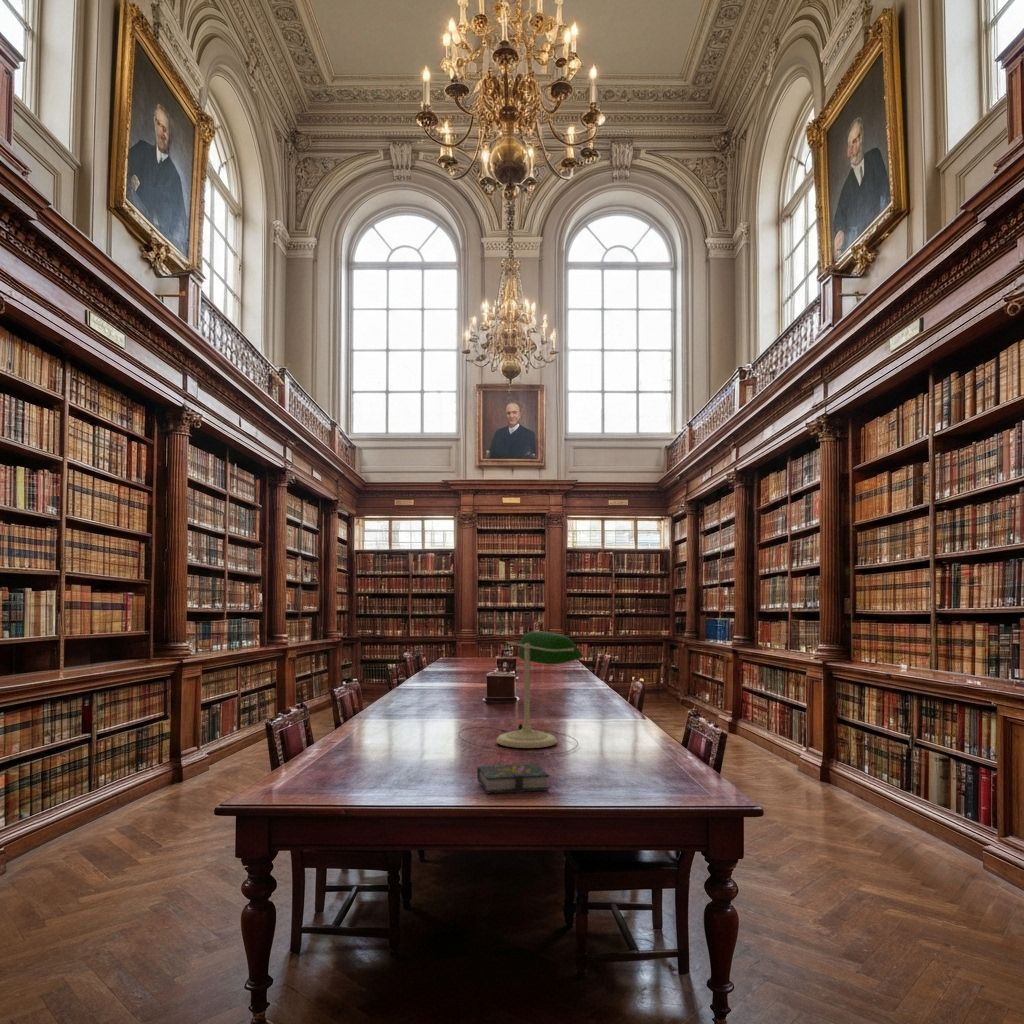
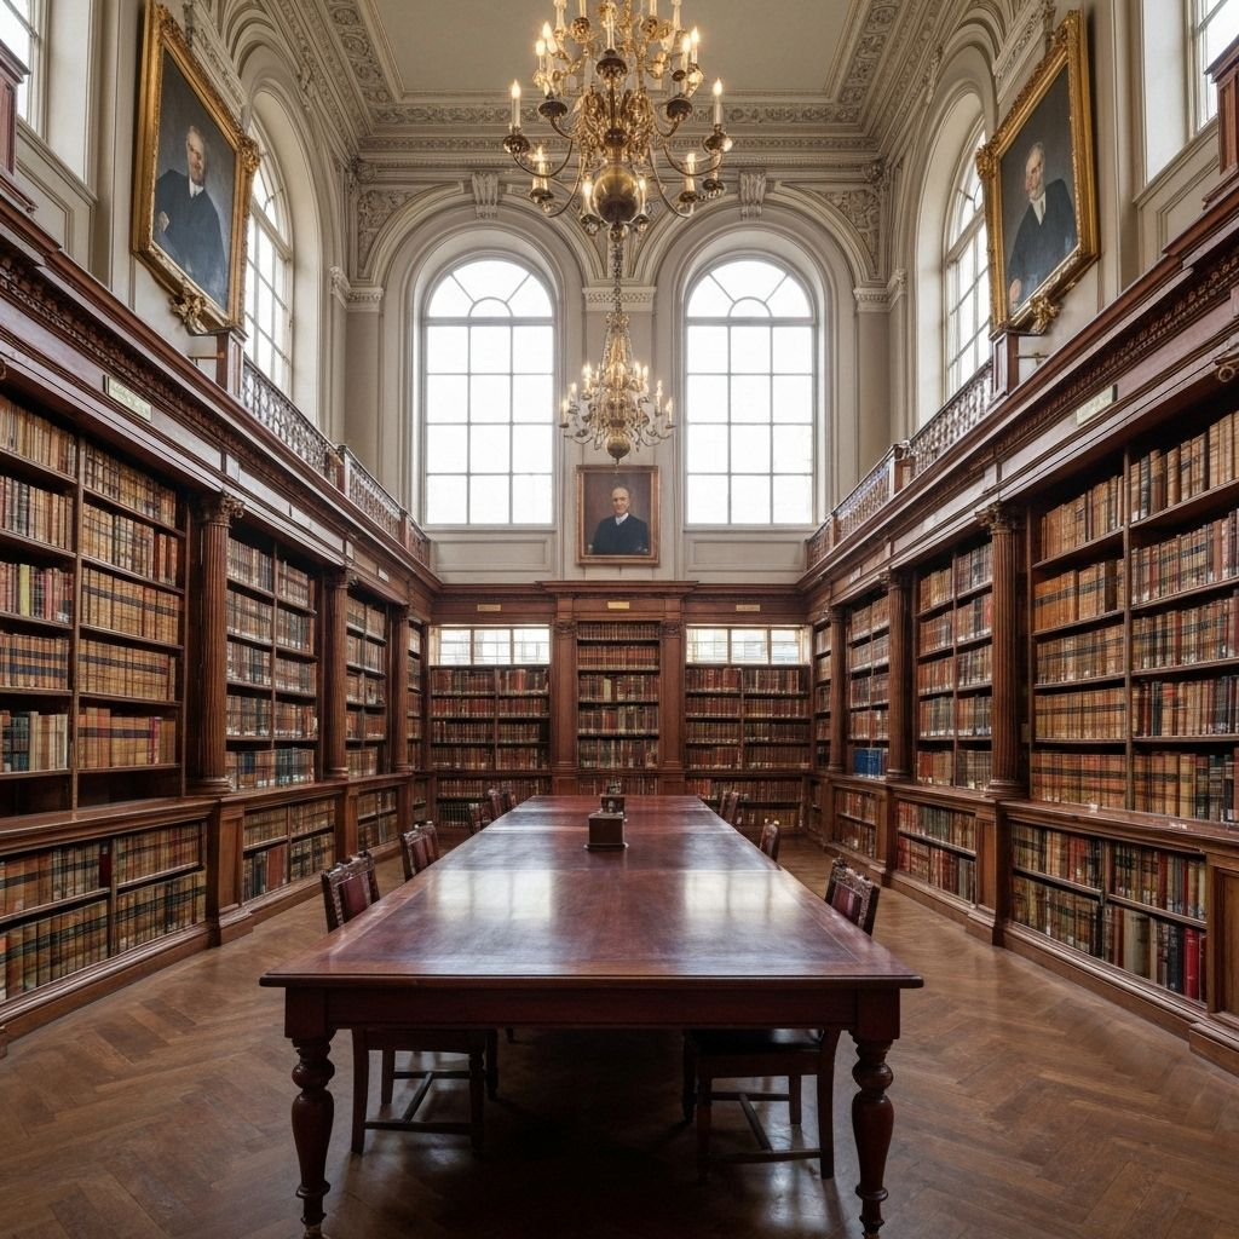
- desk lamp (524, 687)
- book (512, 777)
